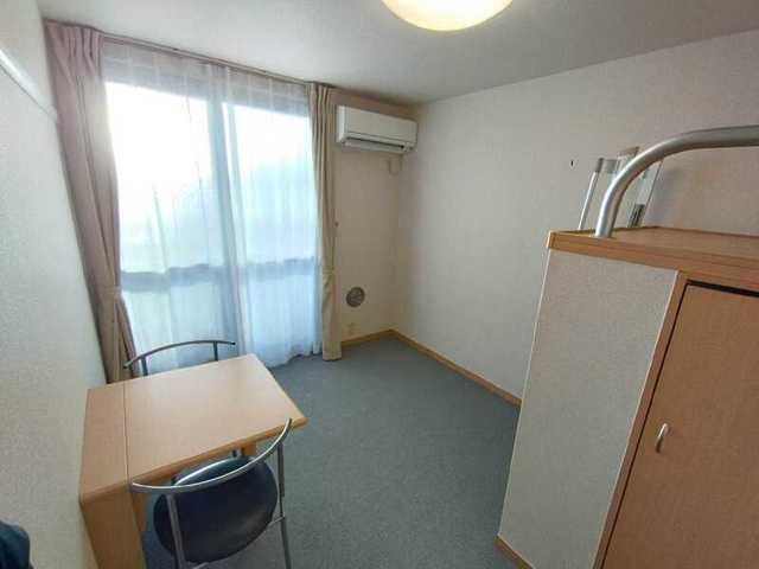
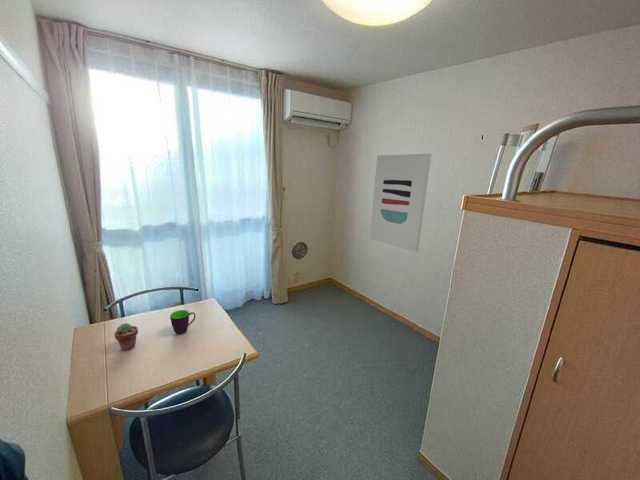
+ potted succulent (126, 335)
+ mug (183, 321)
+ wall art (396, 201)
